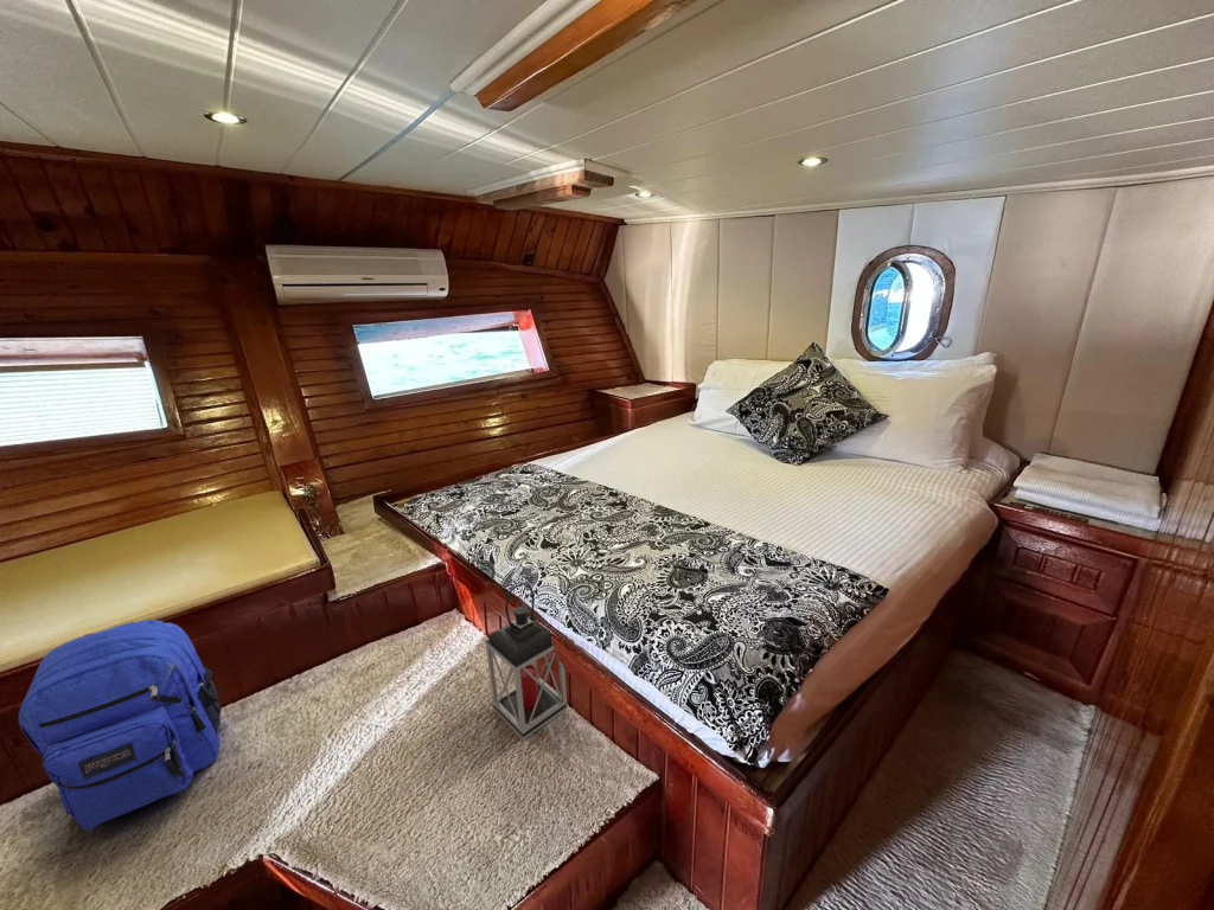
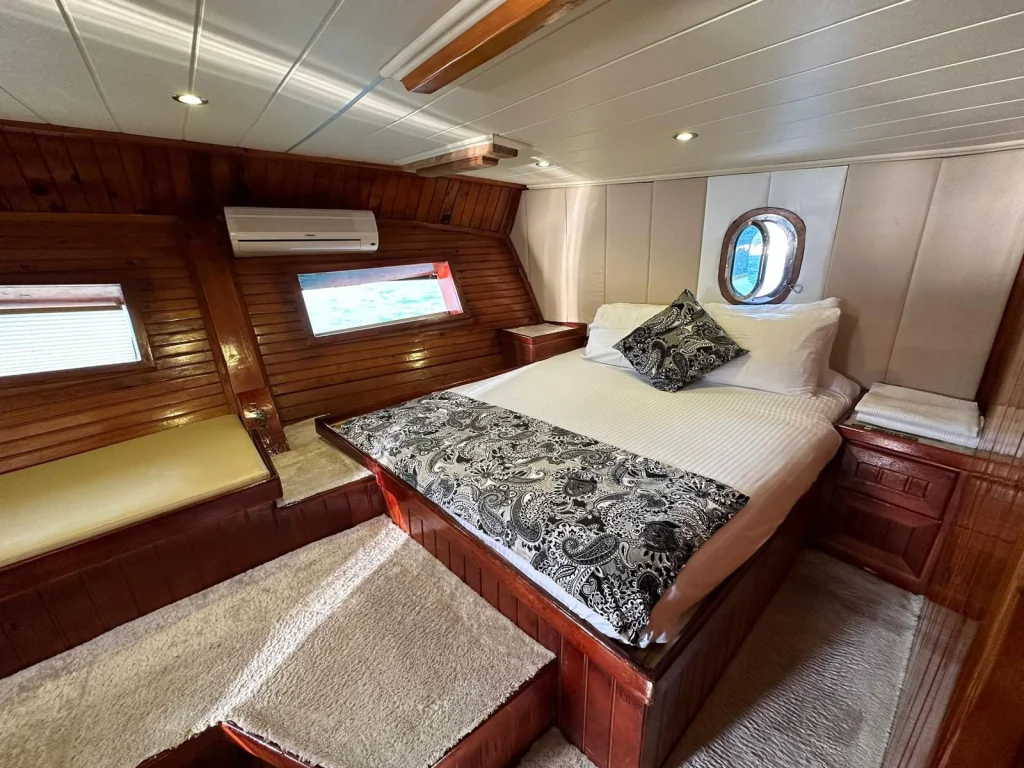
- lantern (524, 649)
- backpack (132, 713)
